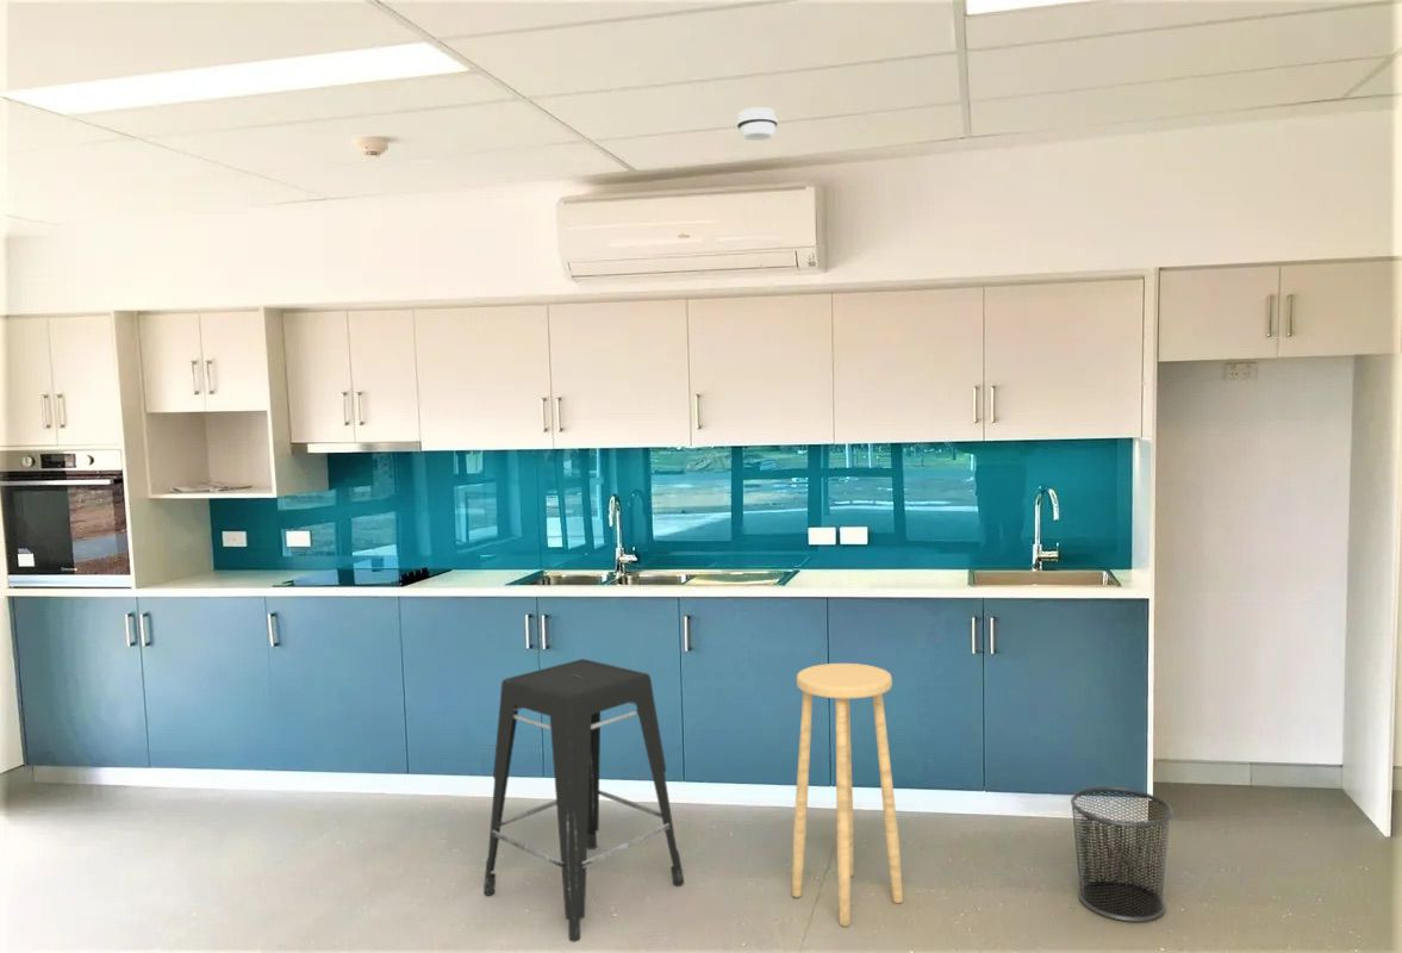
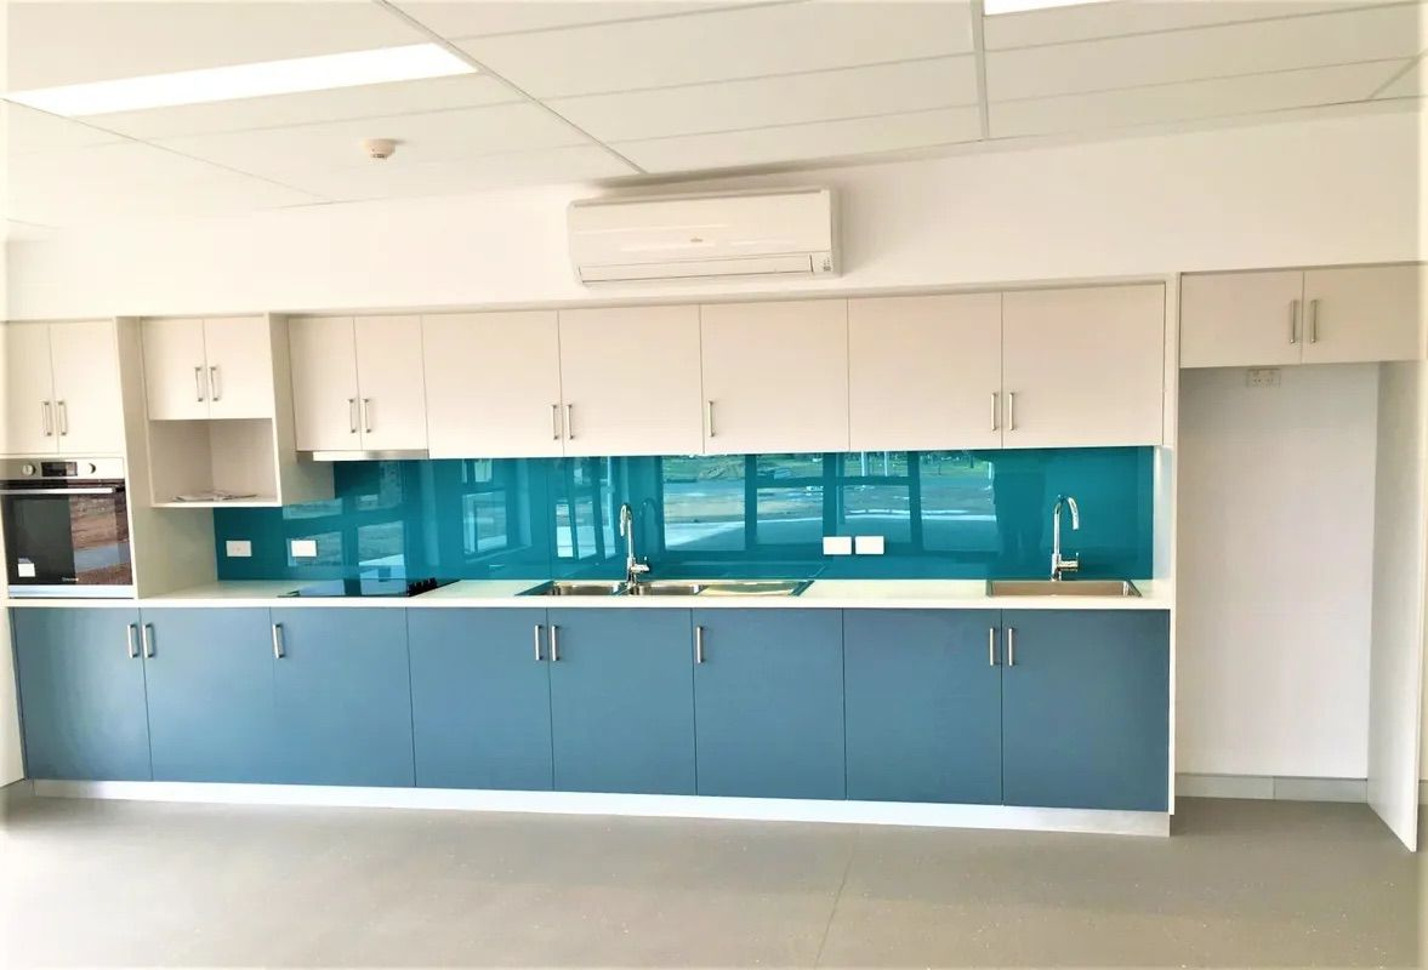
- stool (846, 786)
- waste bin (1121, 853)
- stool (580, 783)
- smoke detector (756, 124)
